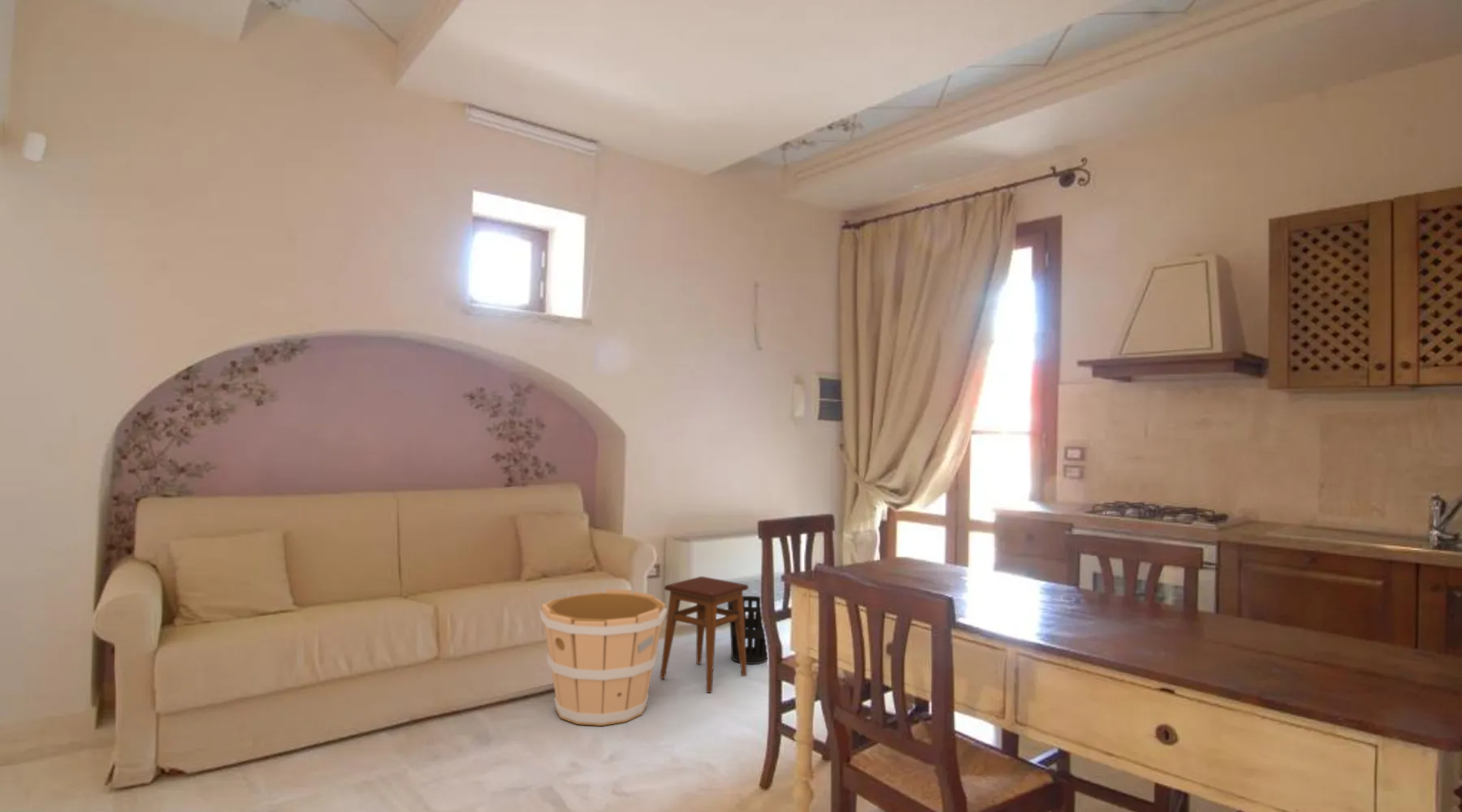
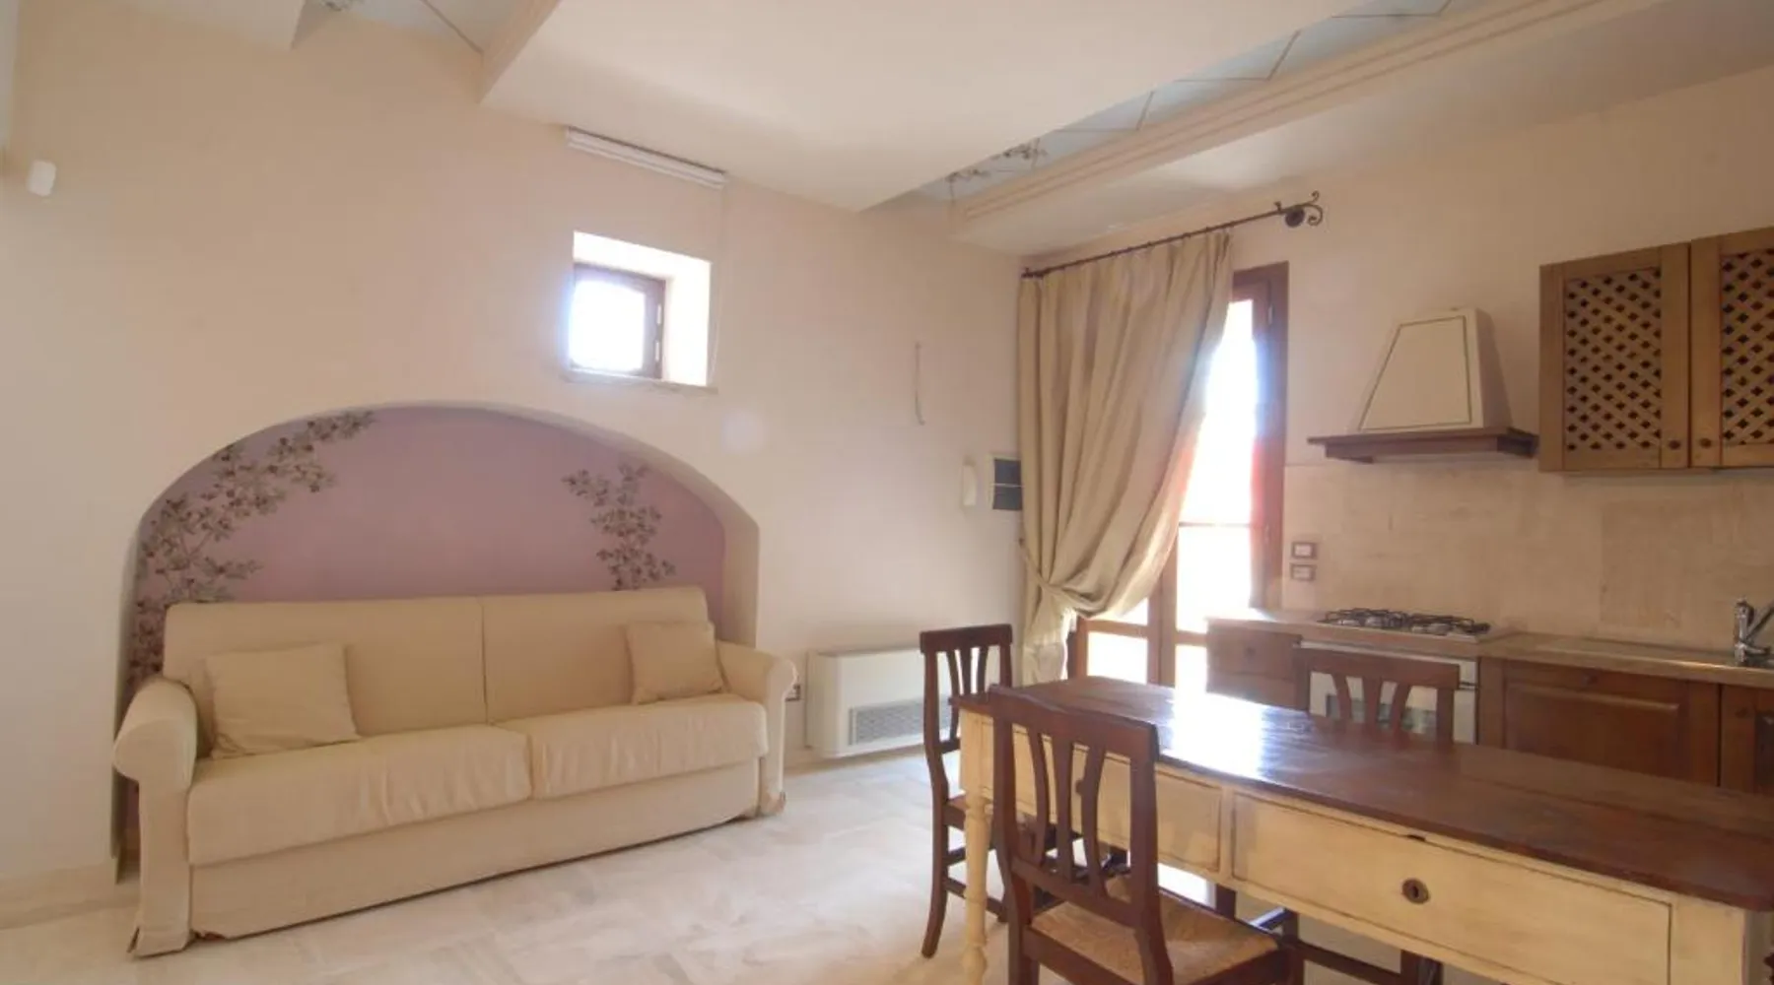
- stool (706, 630)
- wastebasket (750, 629)
- wooden bucket (603, 654)
